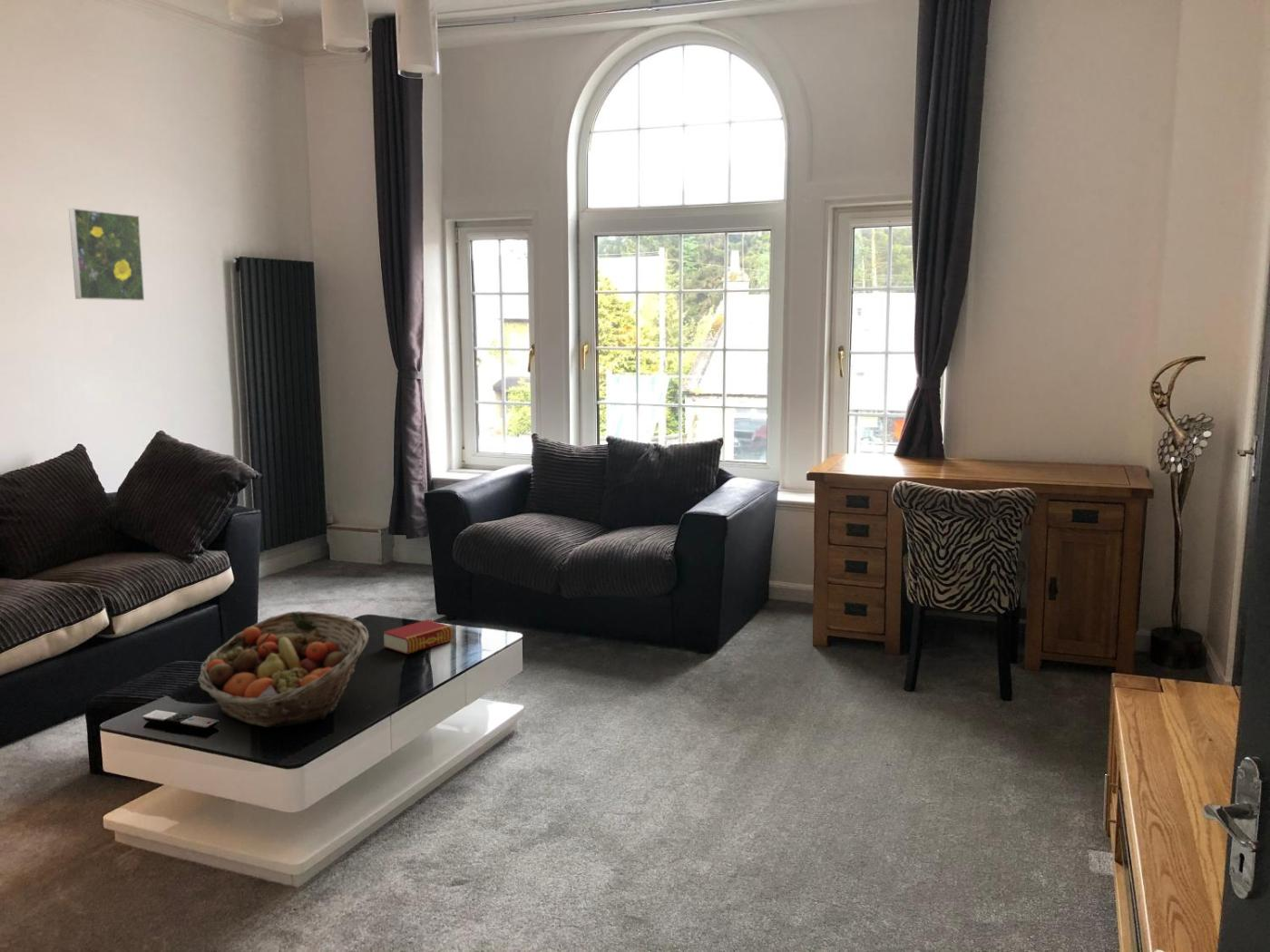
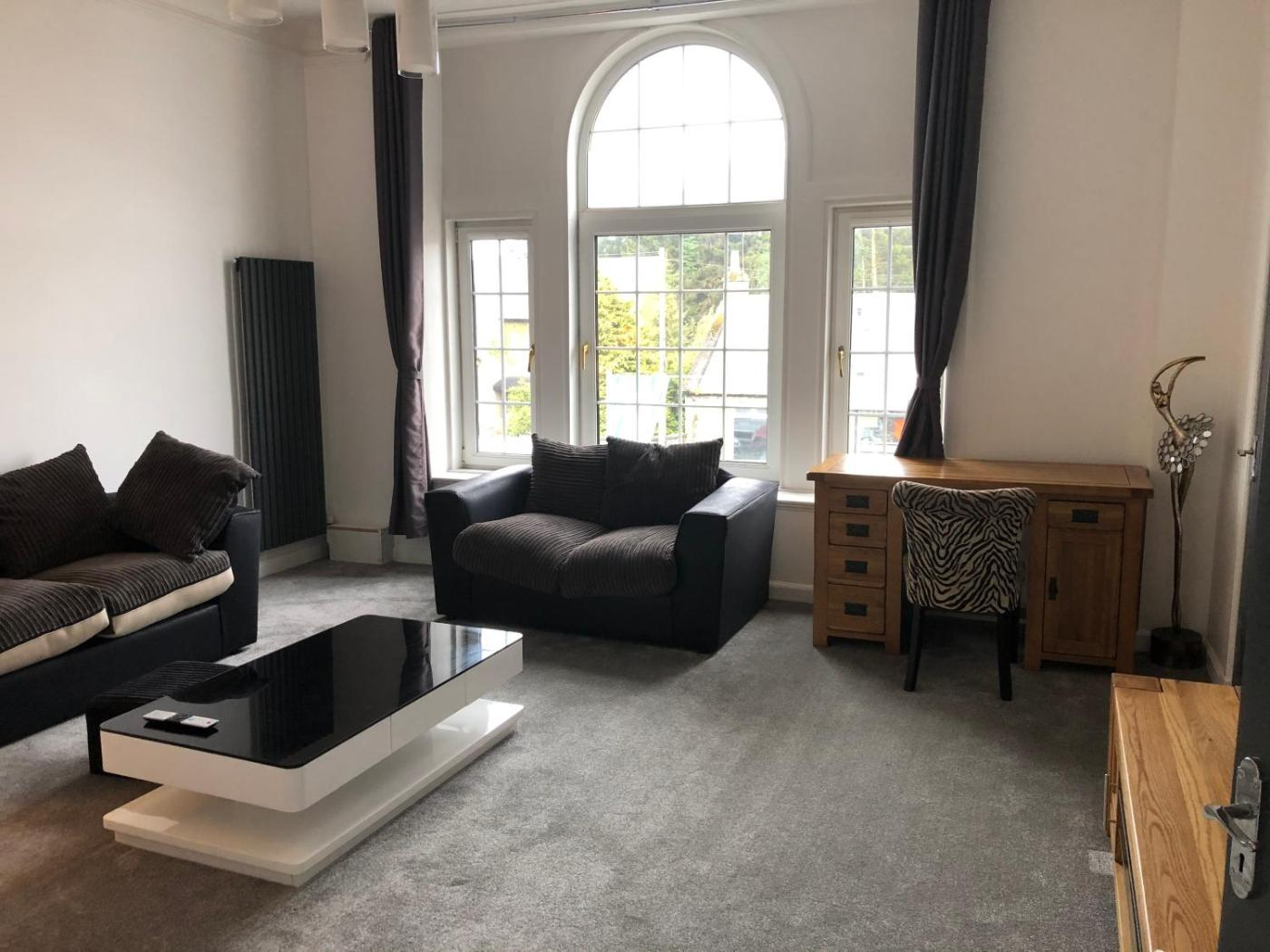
- fruit basket (285, 666)
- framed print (108, 256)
- book (418, 636)
